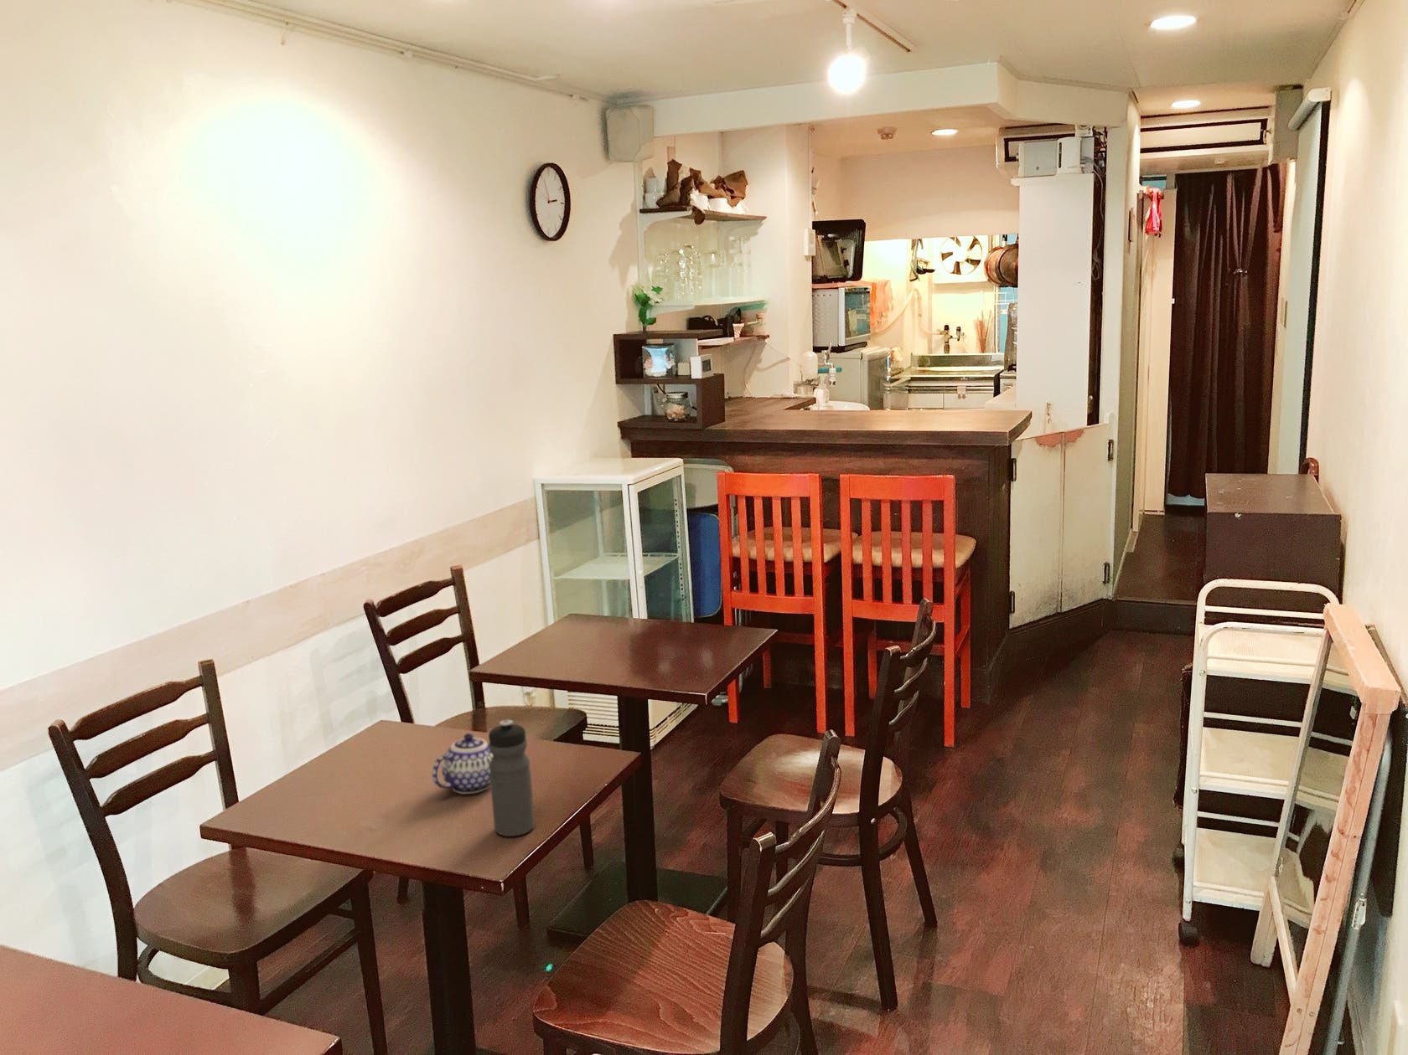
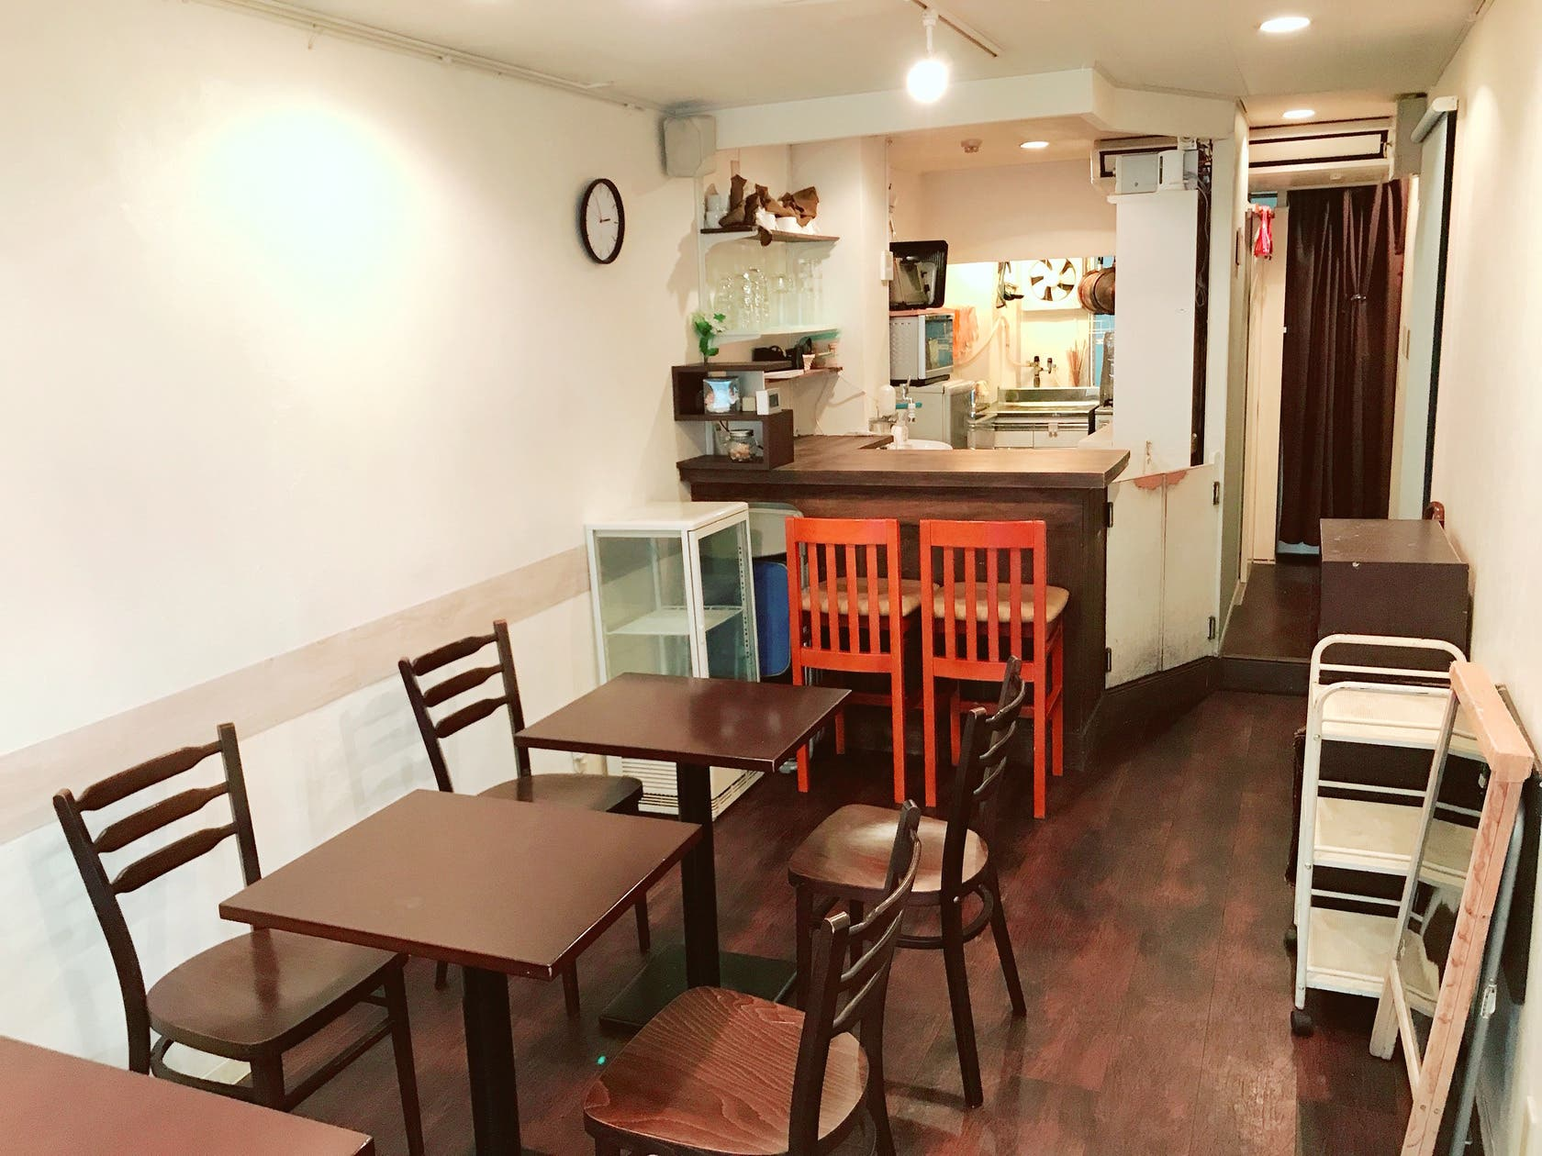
- water bottle (510, 775)
- teapot (469, 760)
